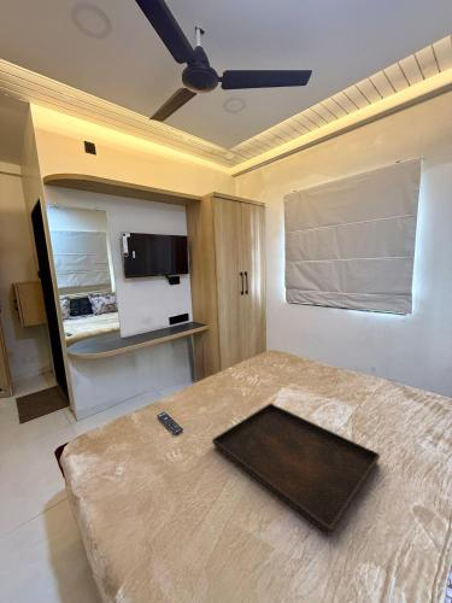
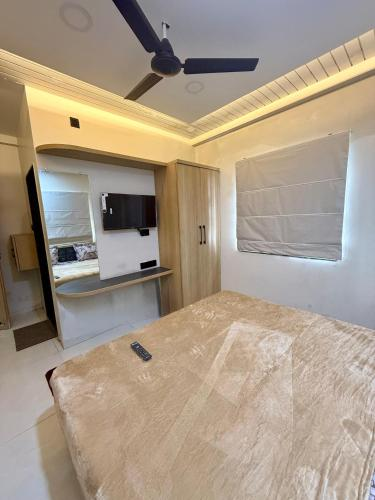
- serving tray (290, 450)
